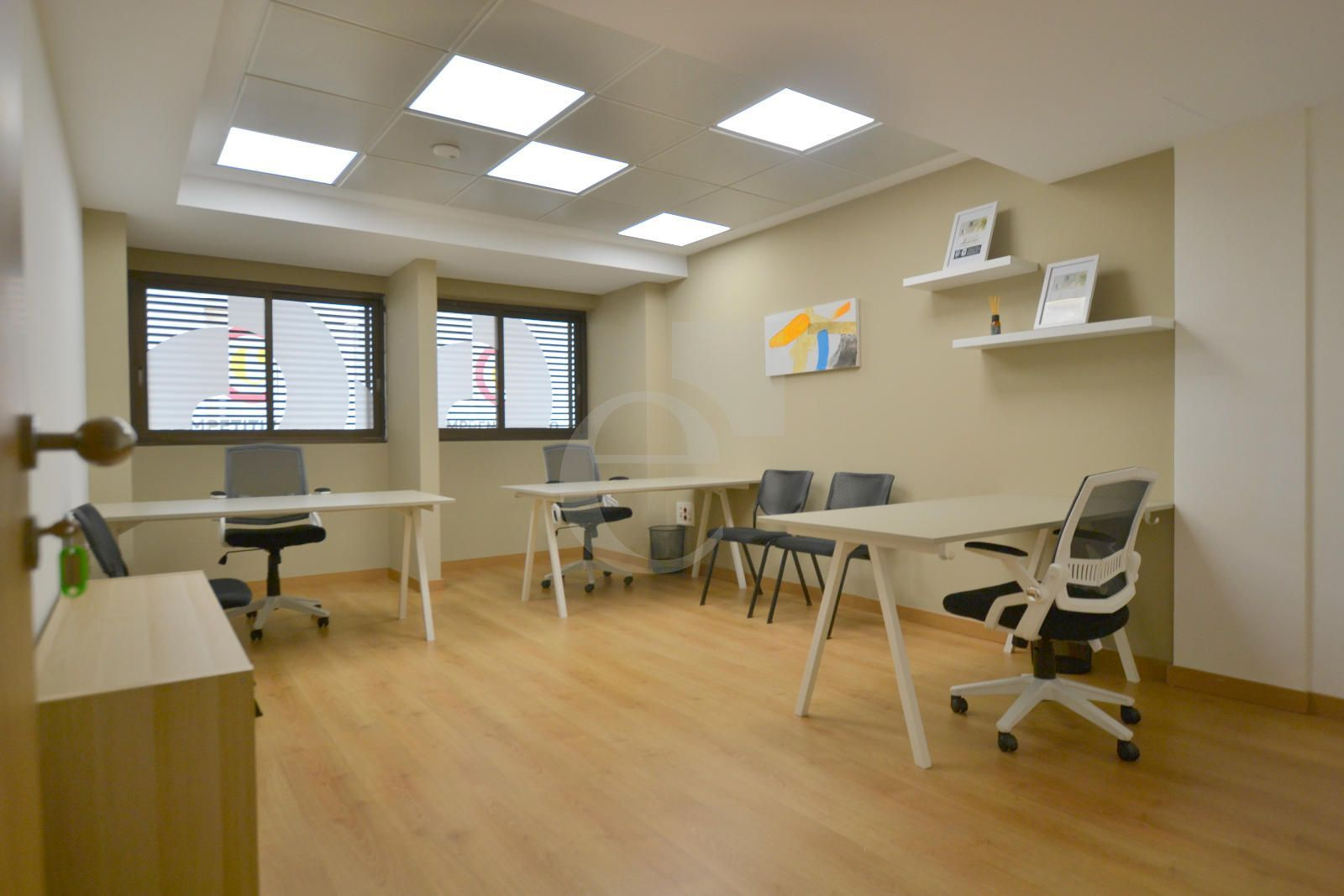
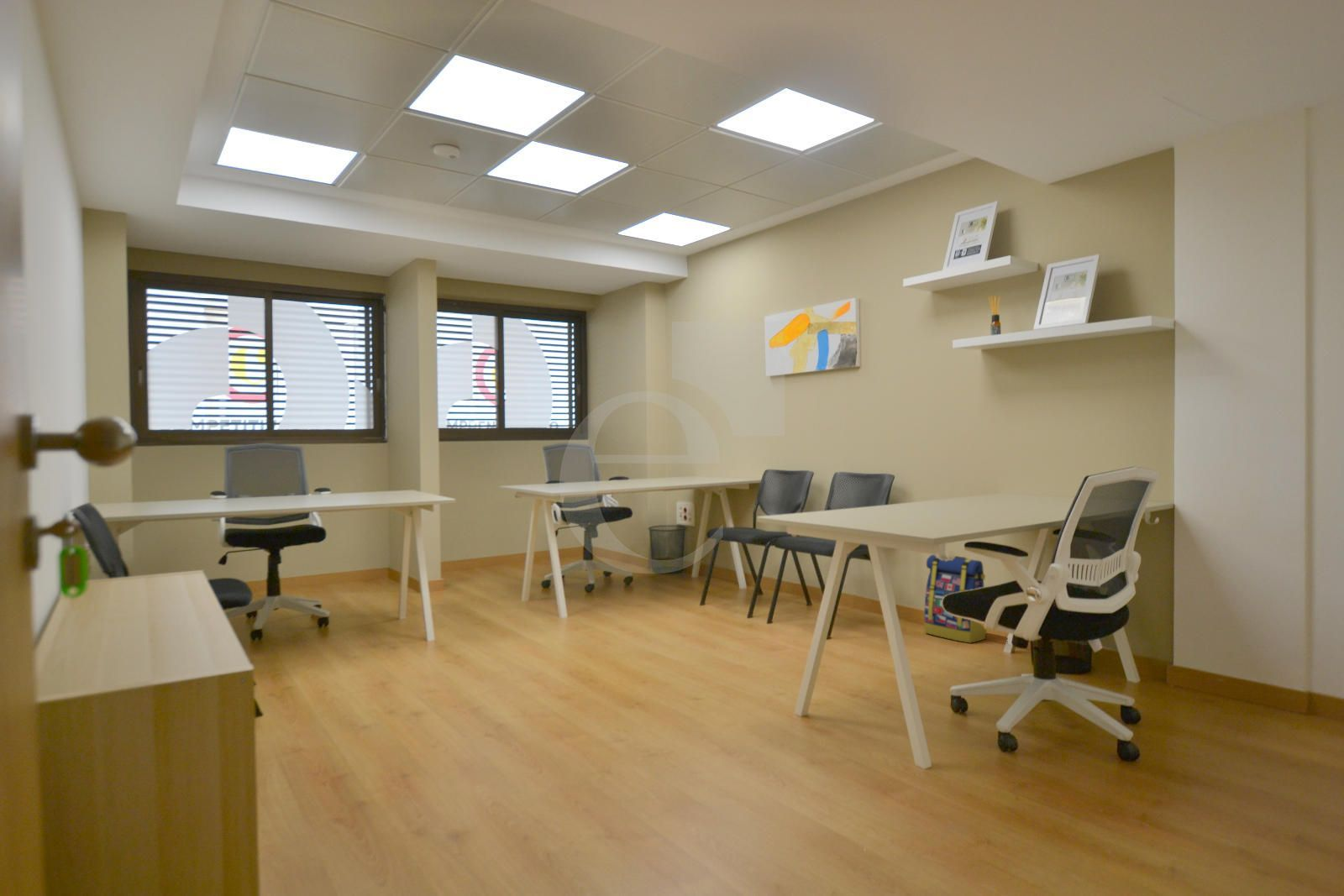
+ backpack (955, 592)
